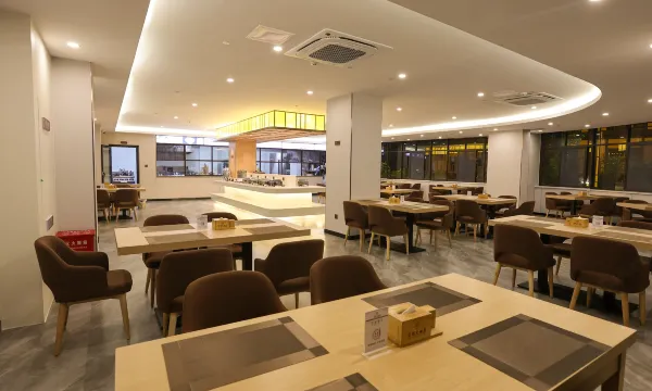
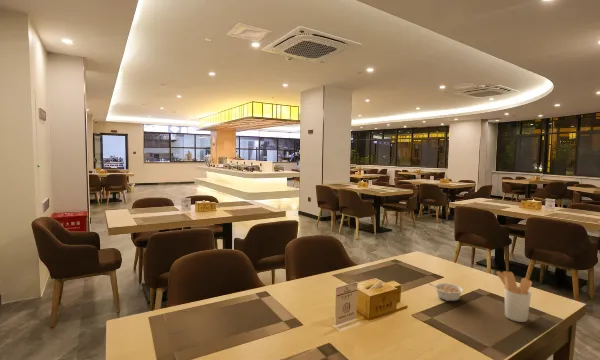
+ legume (447, 291)
+ utensil holder (512, 294)
